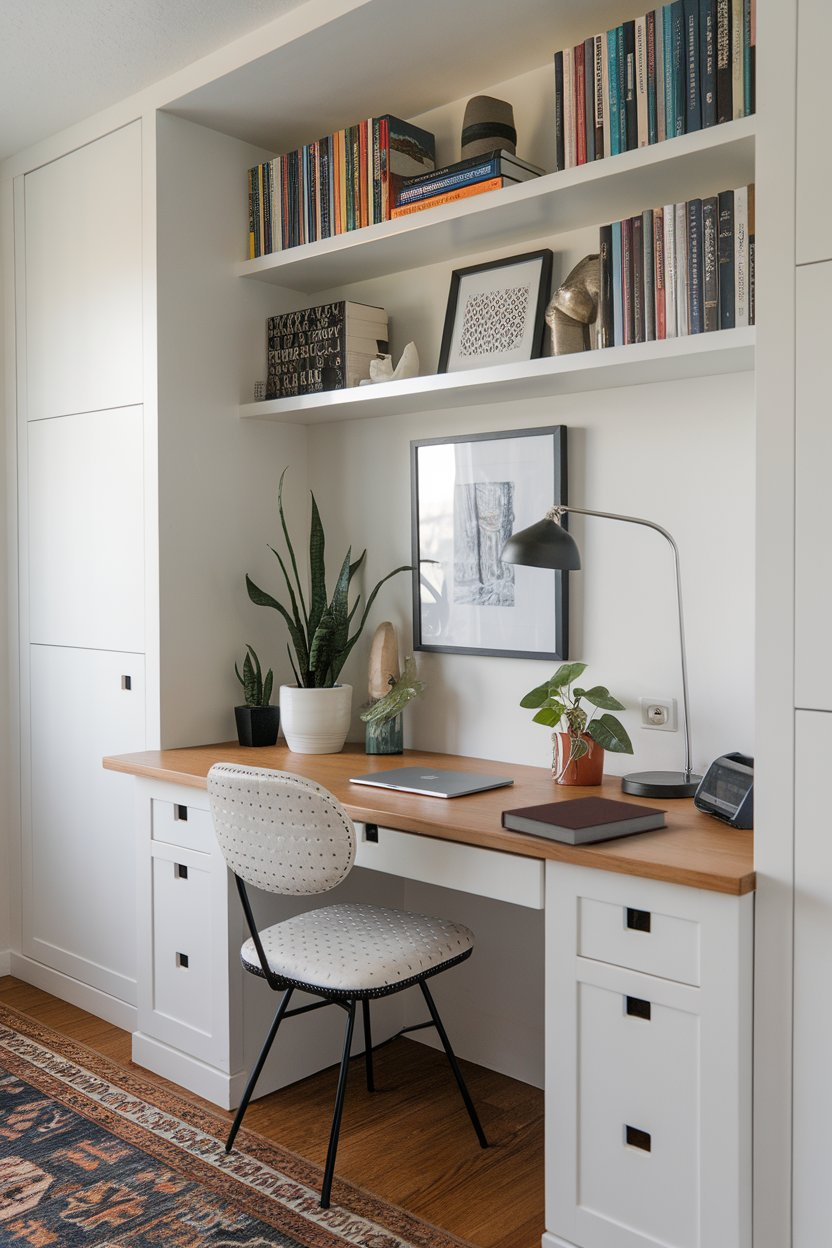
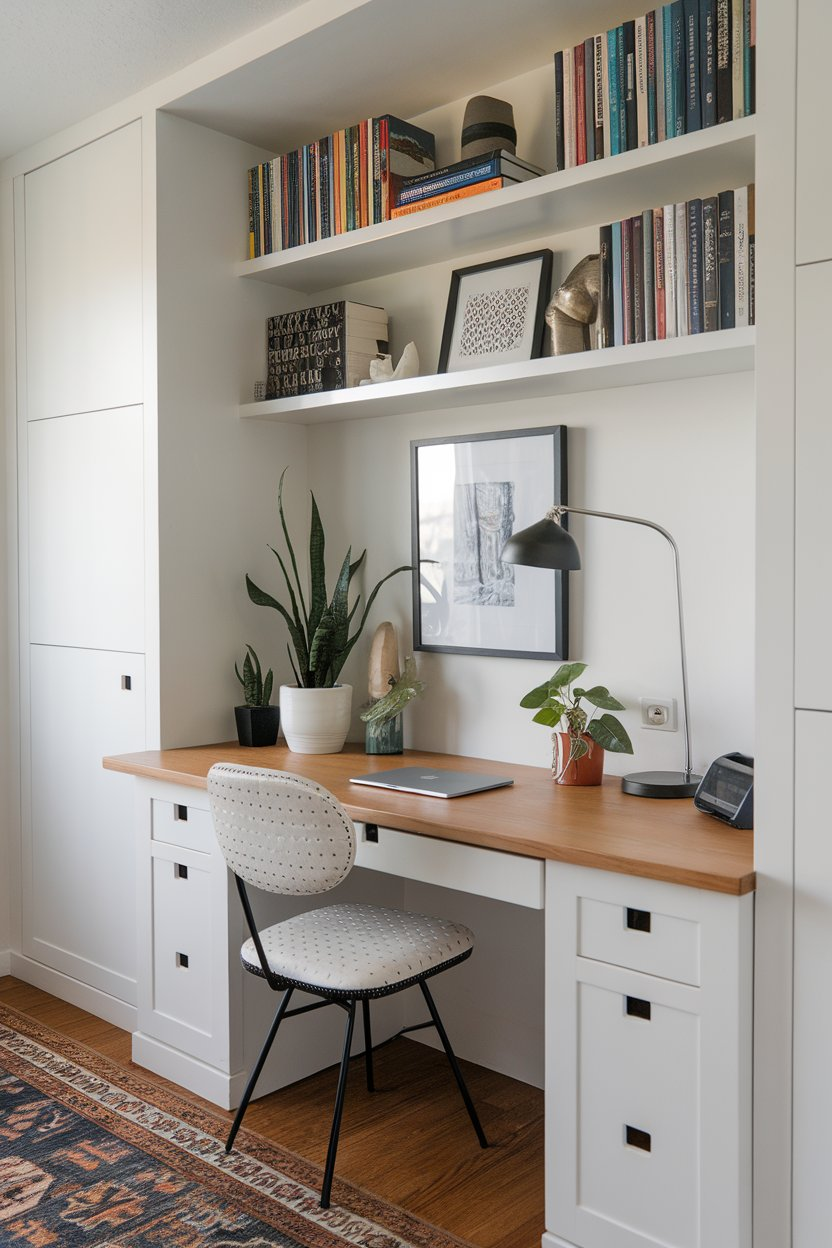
- notebook (584, 819)
